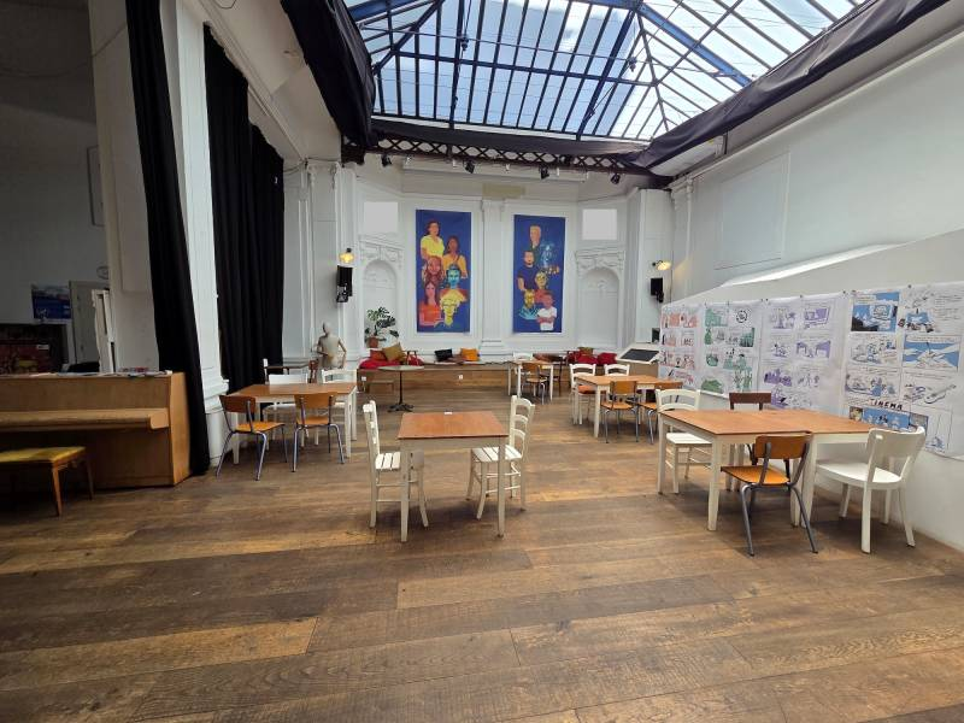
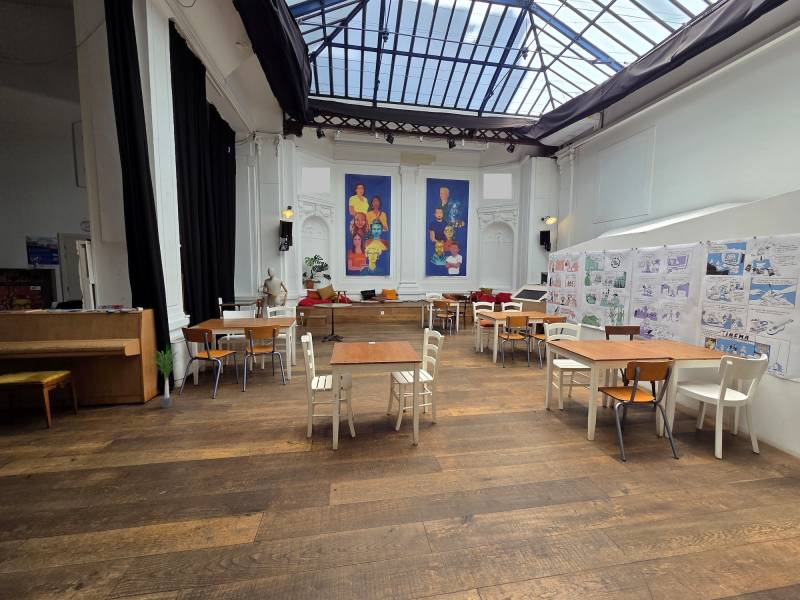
+ potted plant (166, 374)
